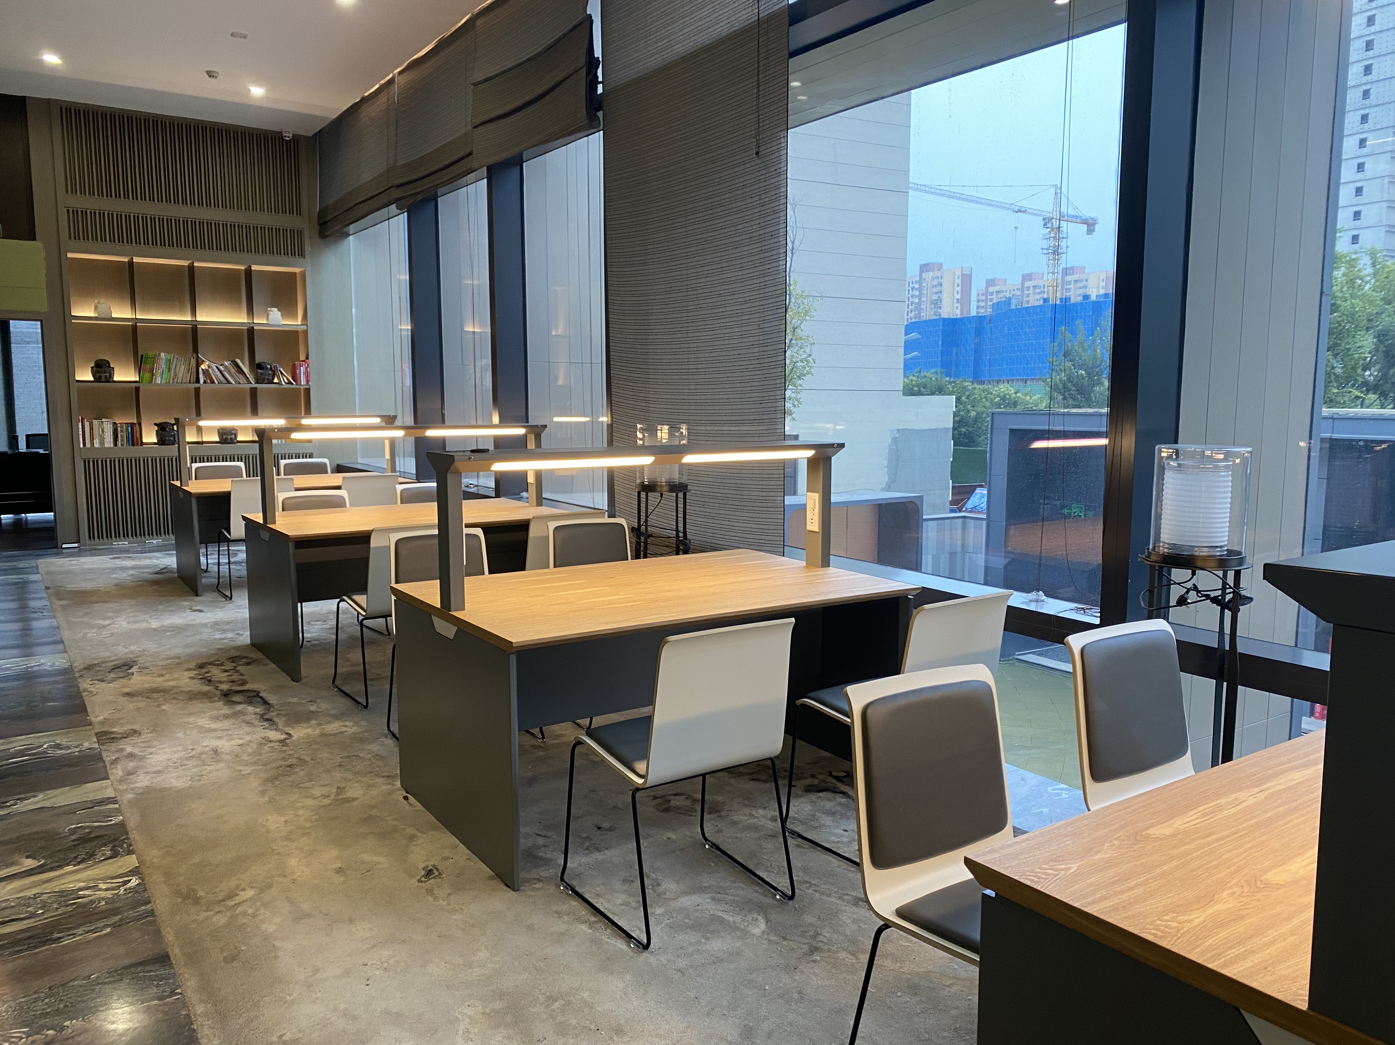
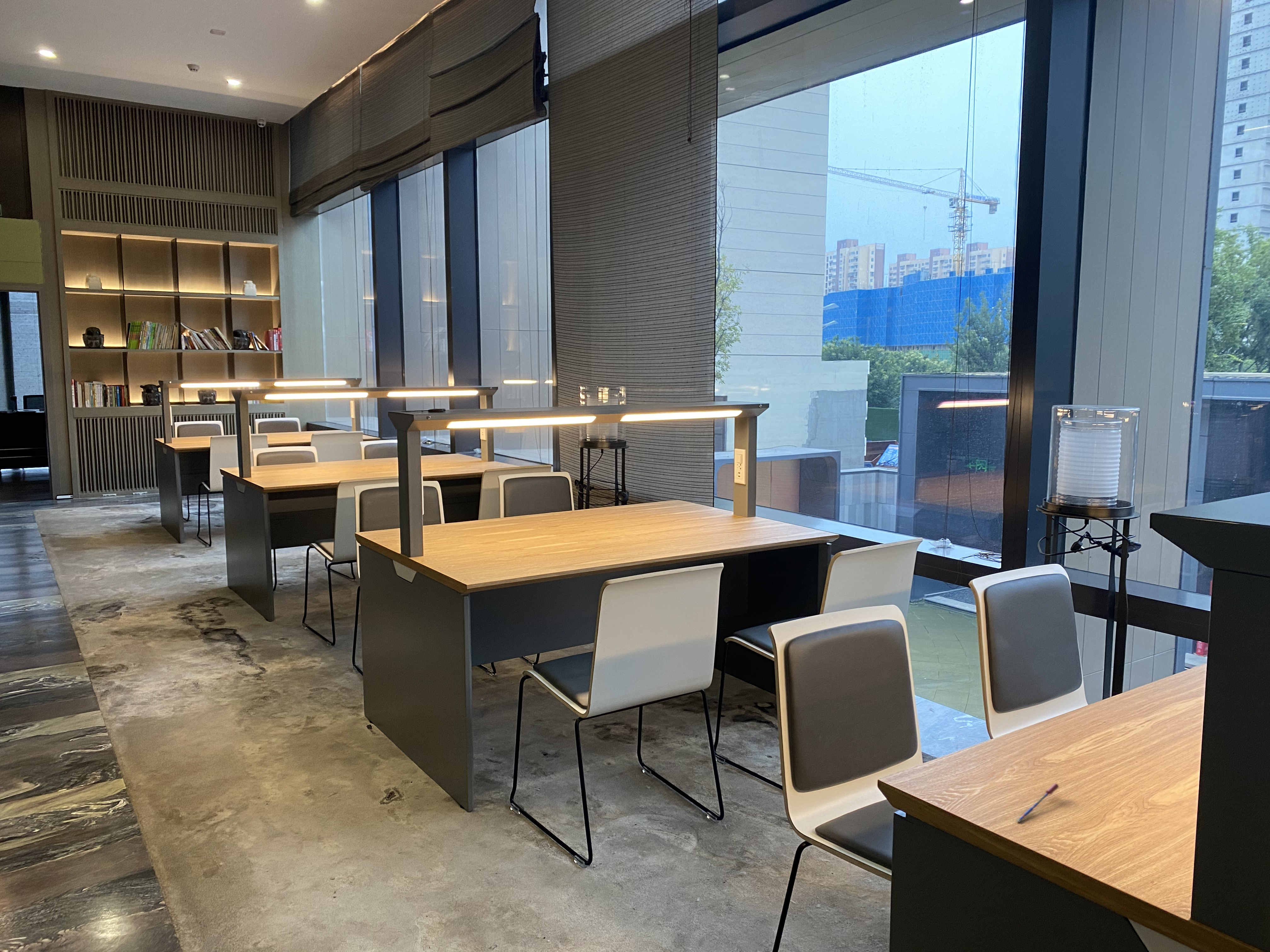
+ pen (1038, 802)
